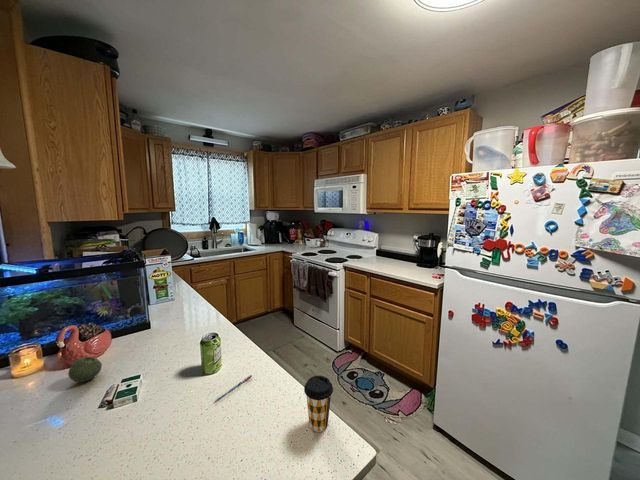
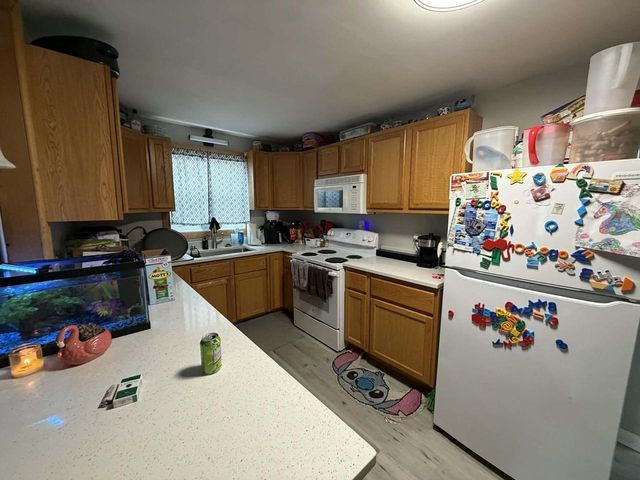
- pen (234, 387)
- fruit (85, 368)
- coffee cup (318, 403)
